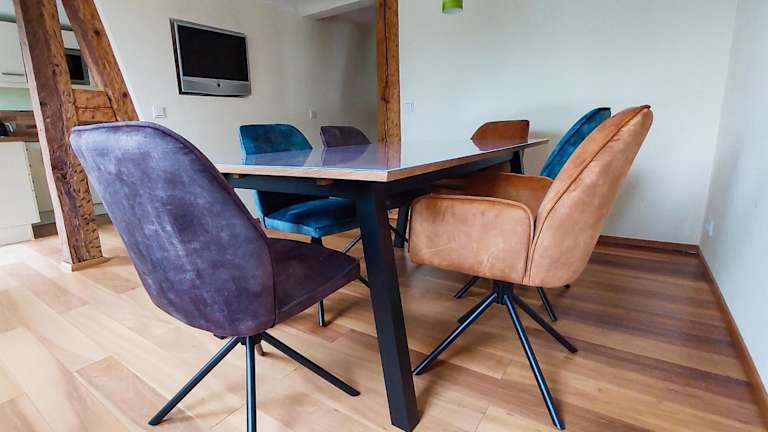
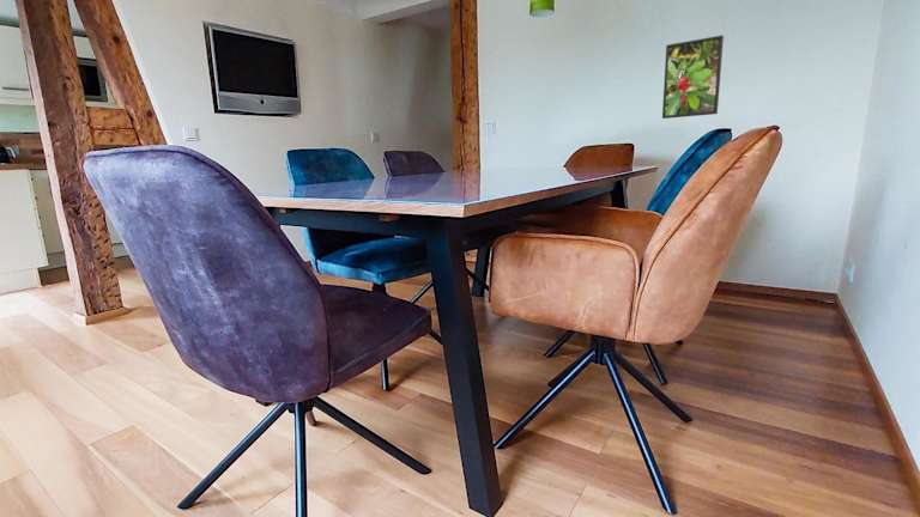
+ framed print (691, 78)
